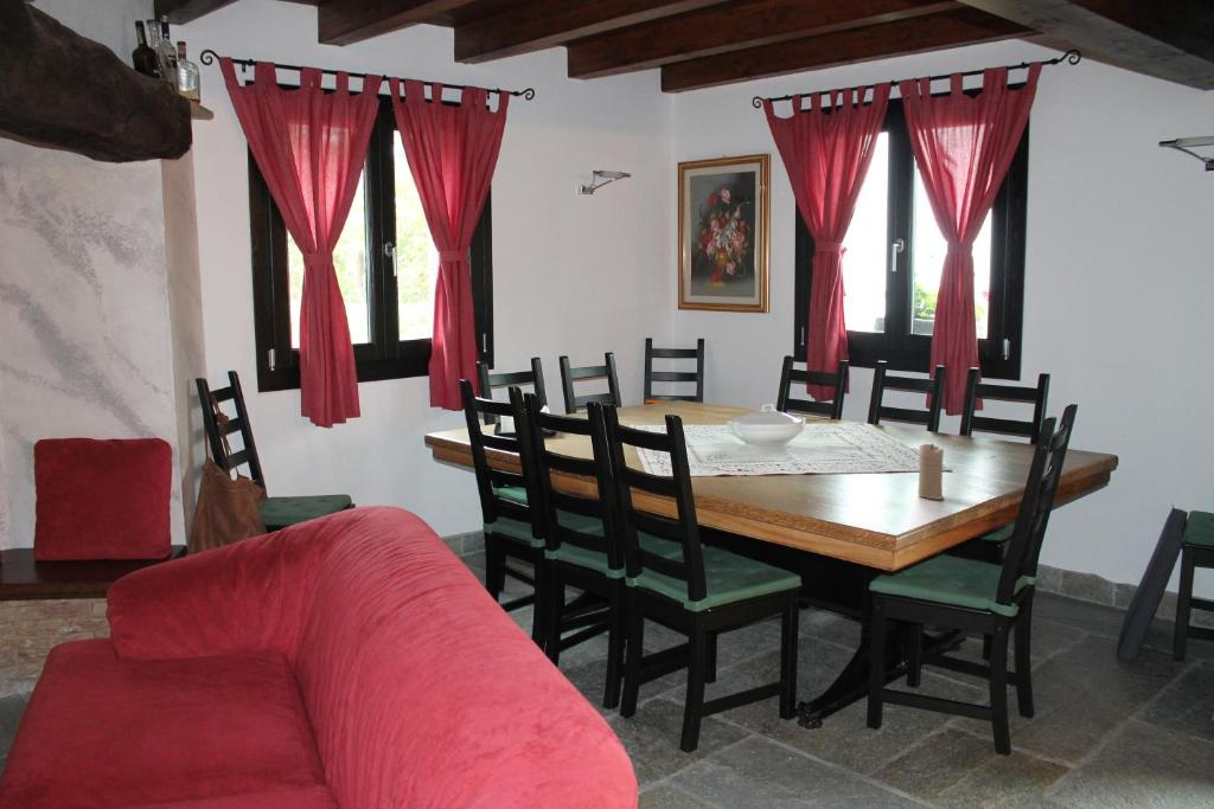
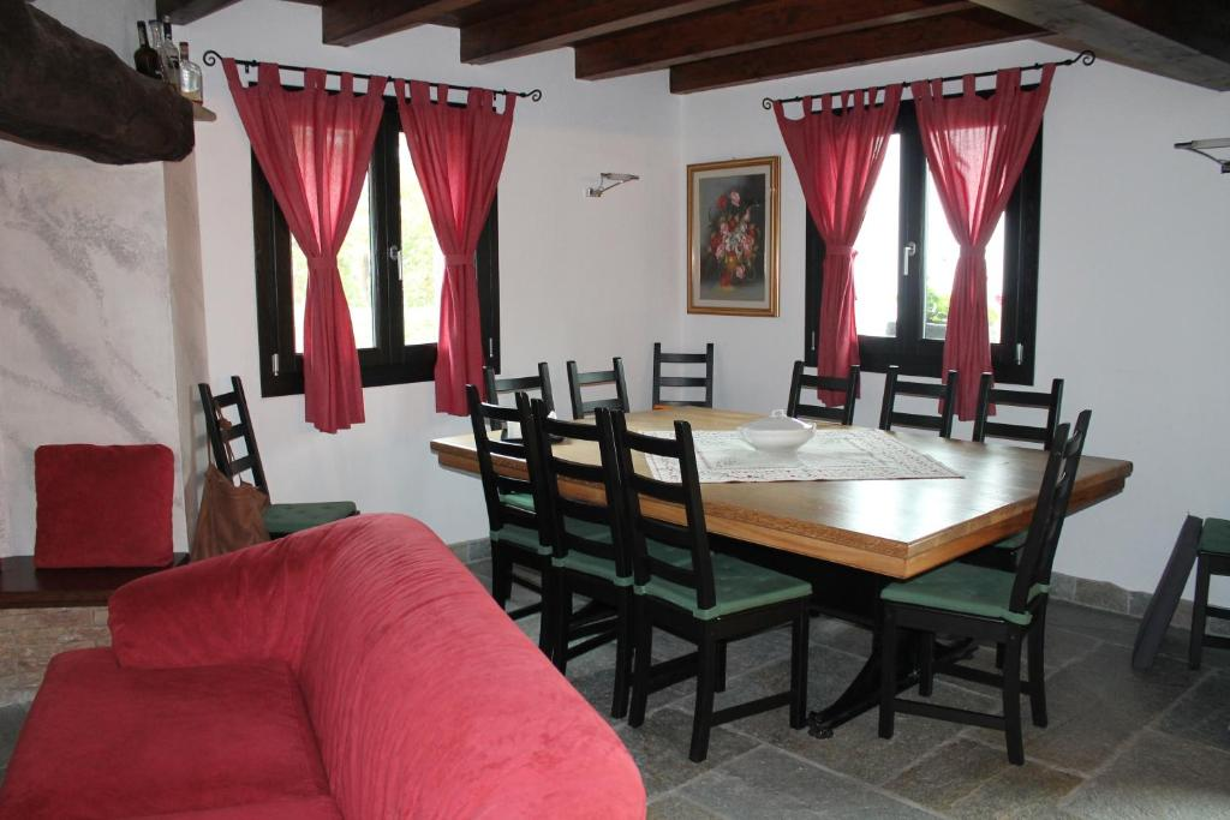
- candle (932, 469)
